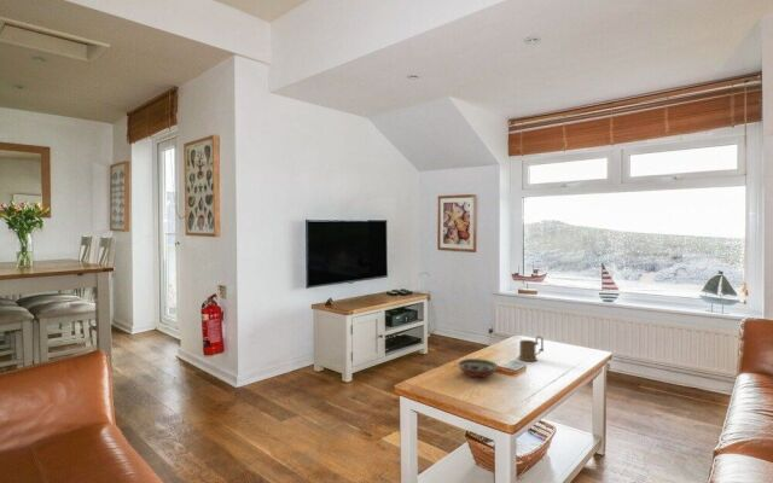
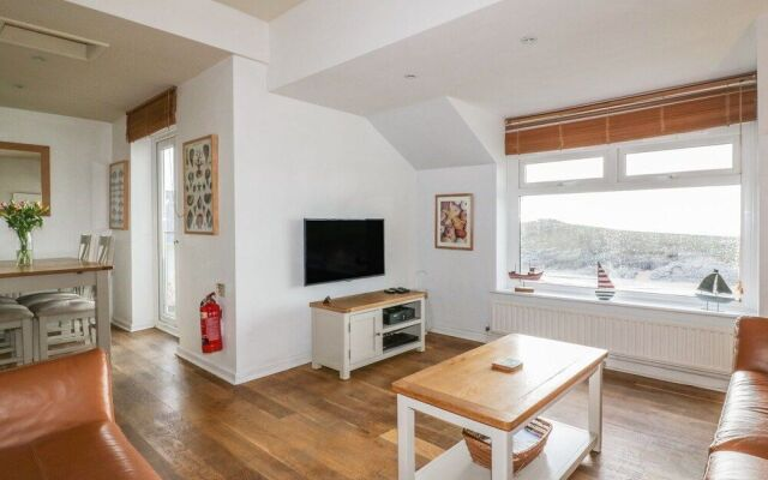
- mug (530, 347)
- decorative bowl (477, 368)
